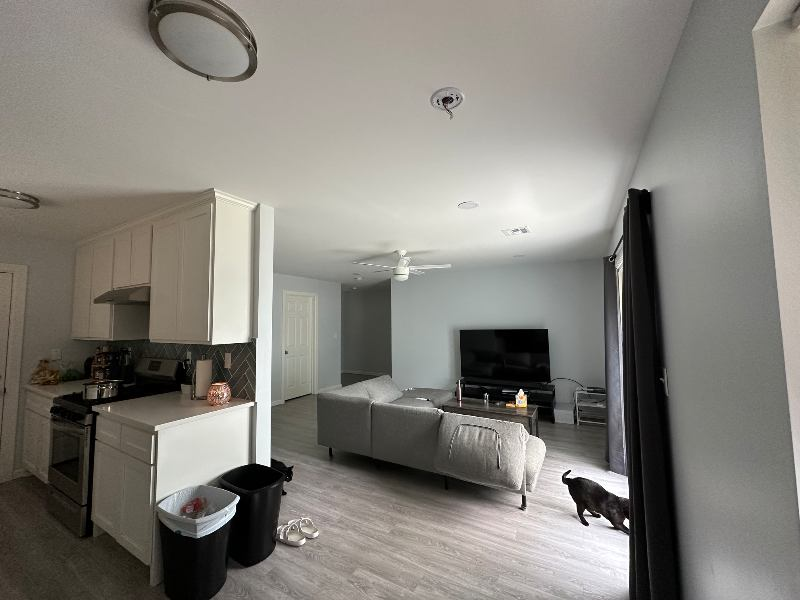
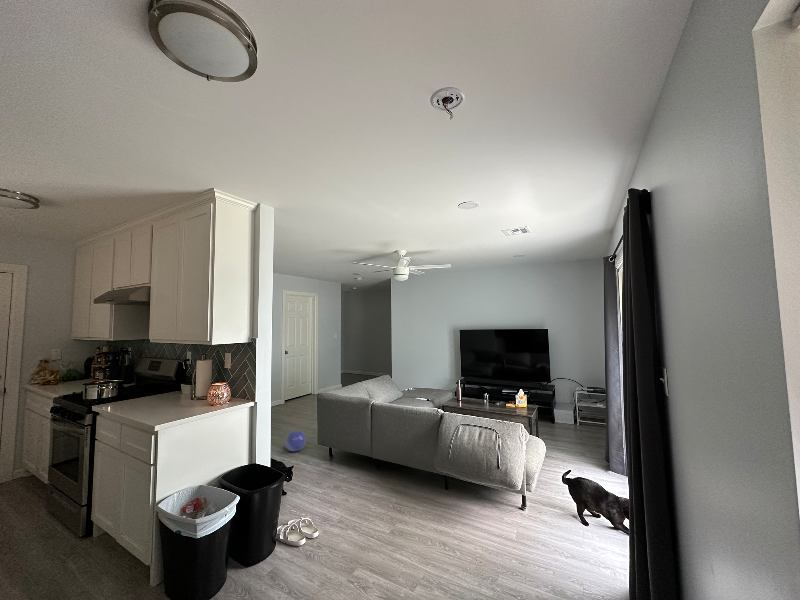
+ ball (295, 440)
